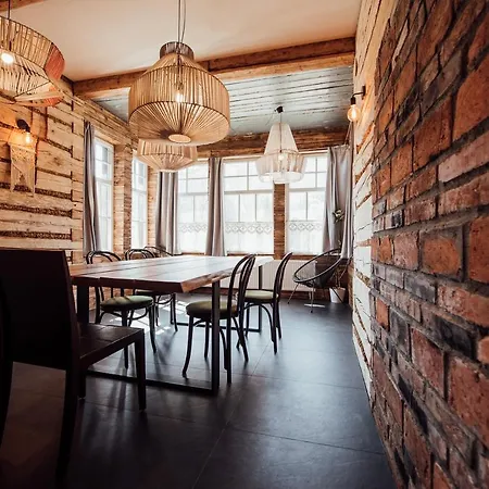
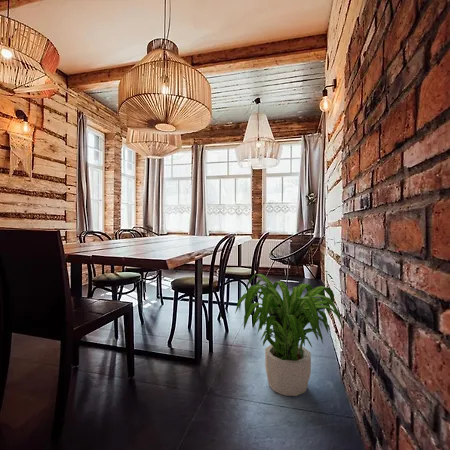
+ potted plant (286, 335)
